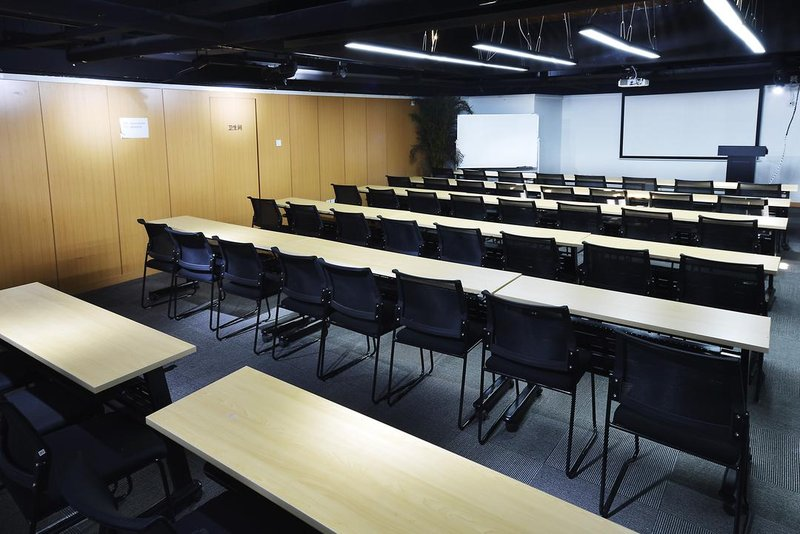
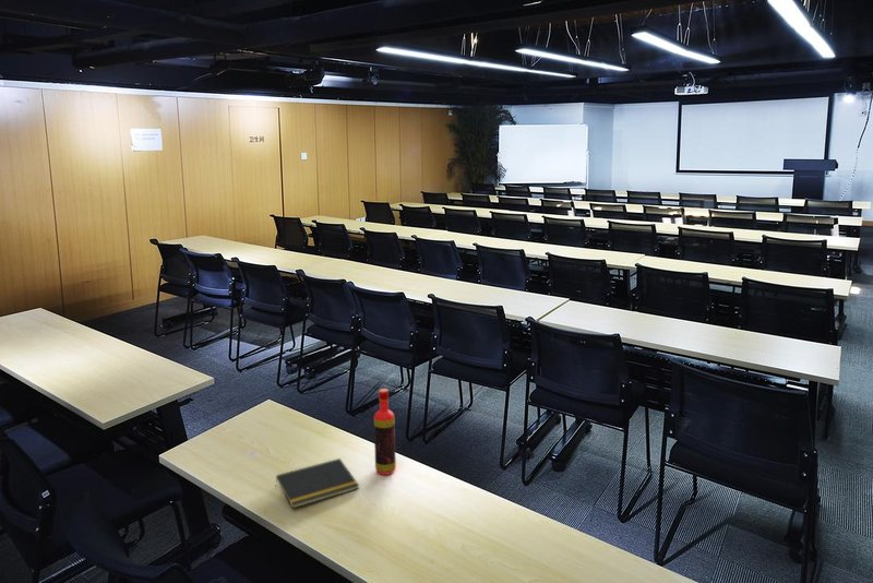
+ bottle (384, 430)
+ notepad (318, 481)
